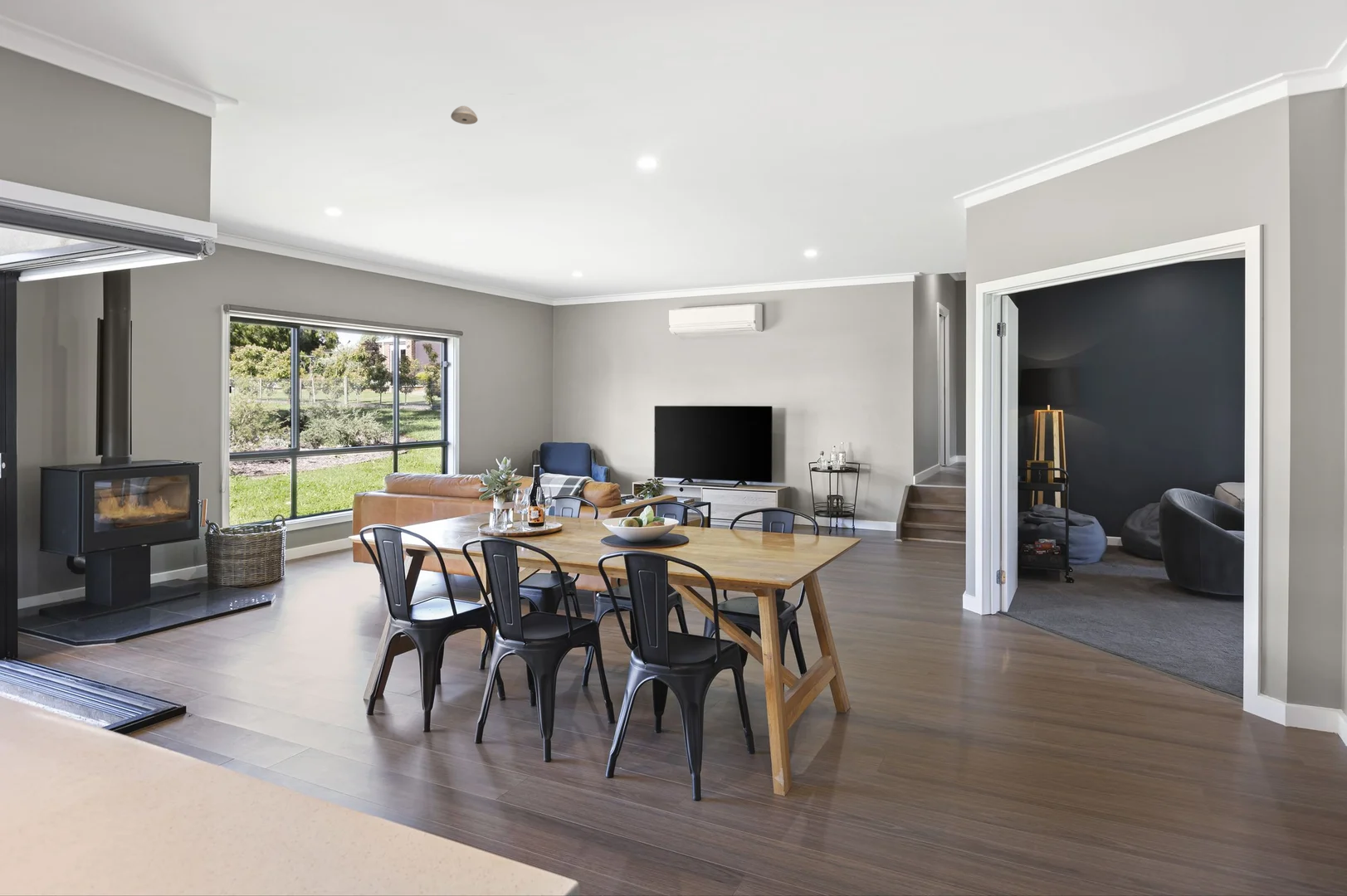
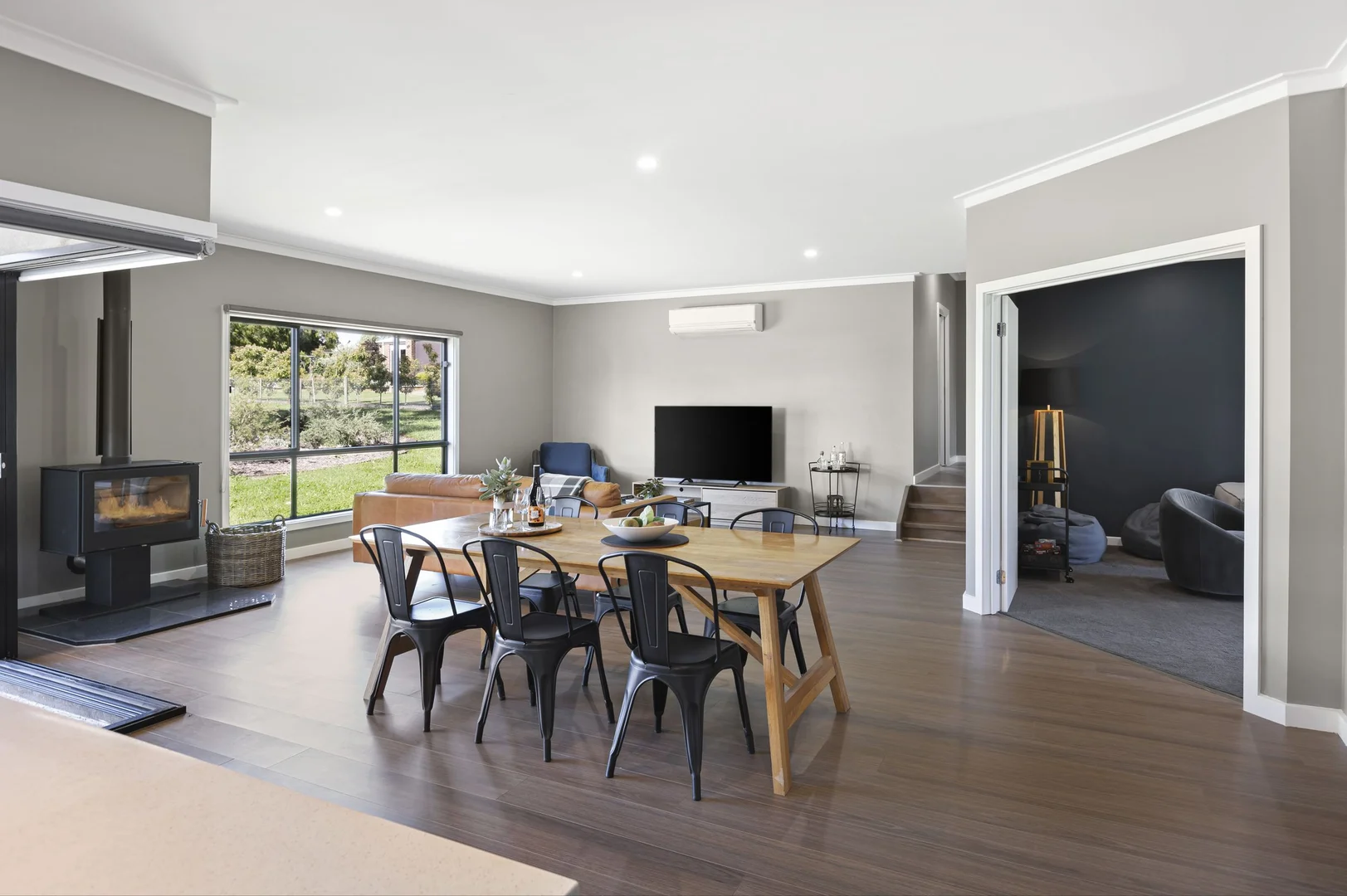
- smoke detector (464, 114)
